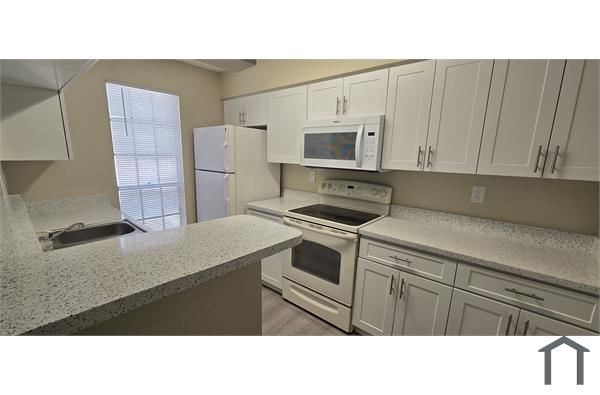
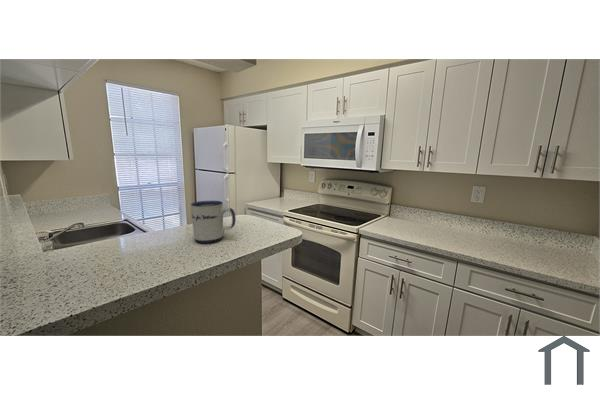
+ mug (213, 221)
